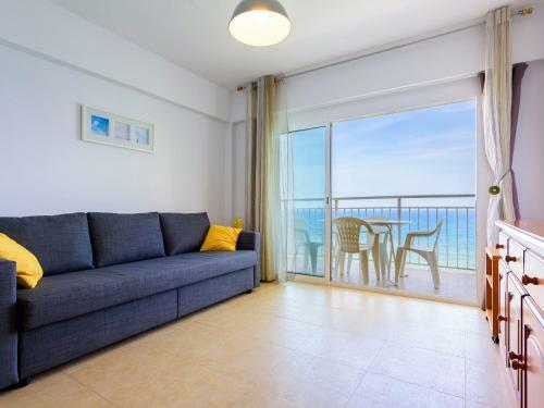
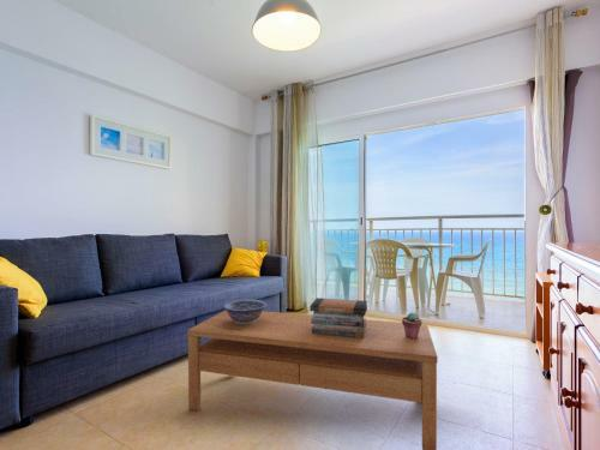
+ decorative bowl (245, 312)
+ coffee table (310, 365)
+ potted succulent (412, 324)
+ book stack (338, 316)
